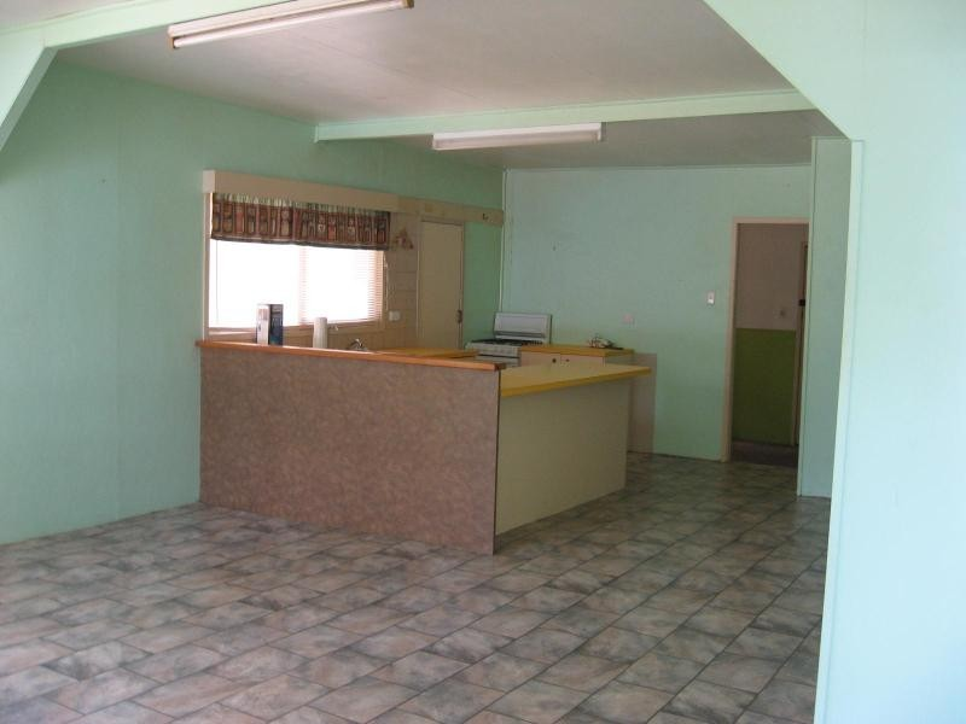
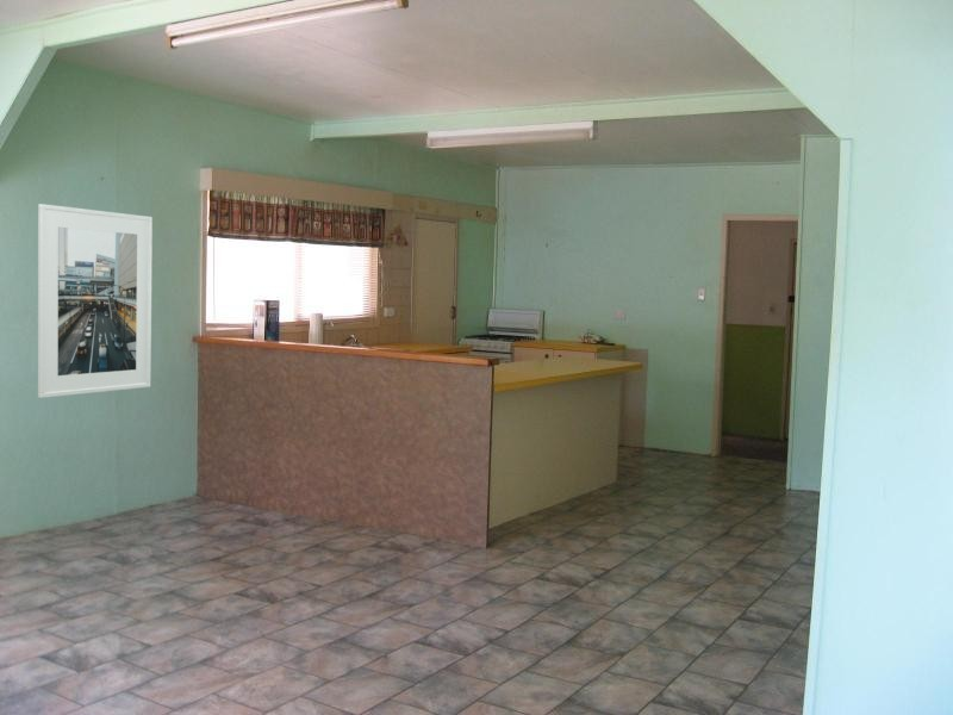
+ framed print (98, 301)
